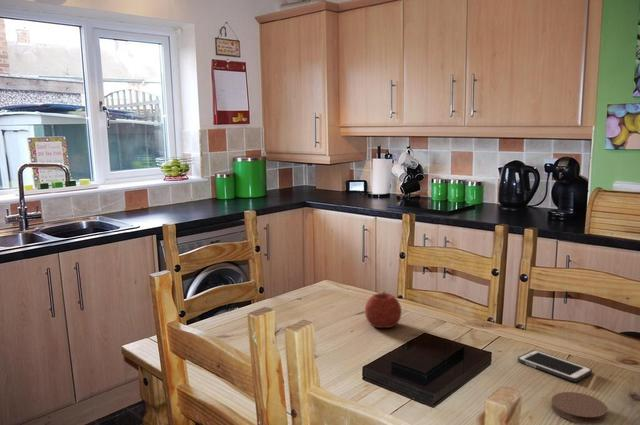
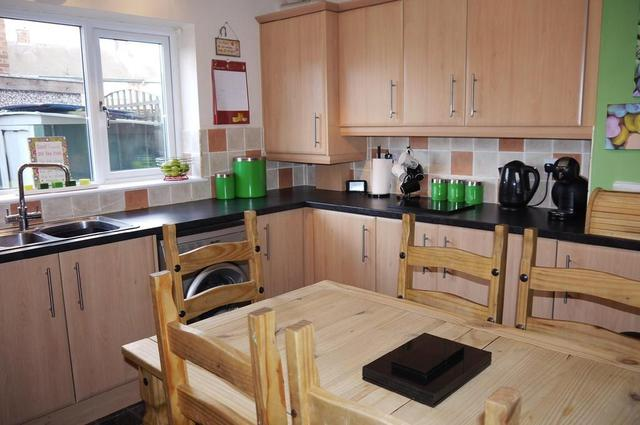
- cell phone (553, 365)
- fruit (383, 308)
- coaster (578, 407)
